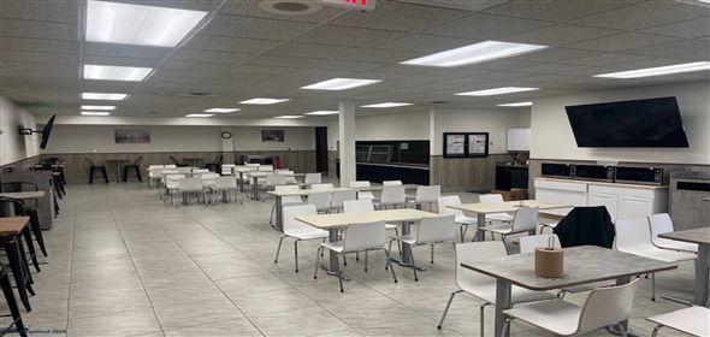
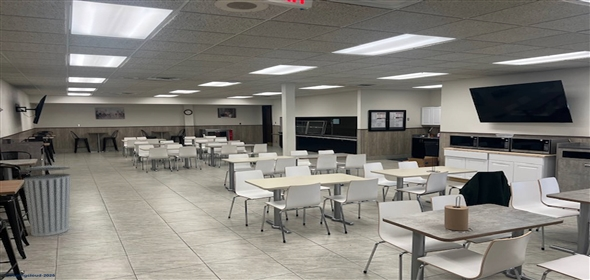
+ trash can (48, 196)
